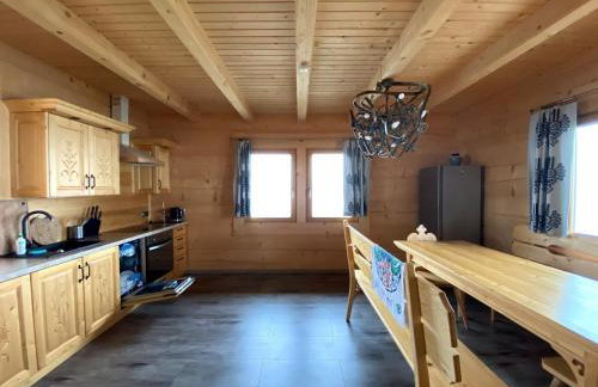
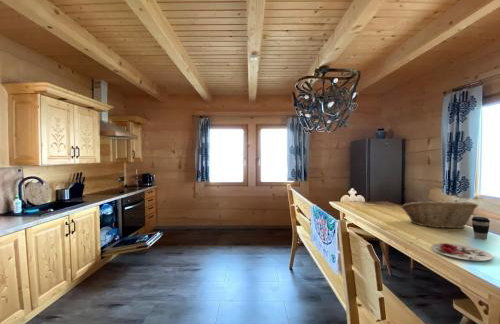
+ plate (460, 250)
+ fruit basket (437, 211)
+ coffee cup (480, 227)
